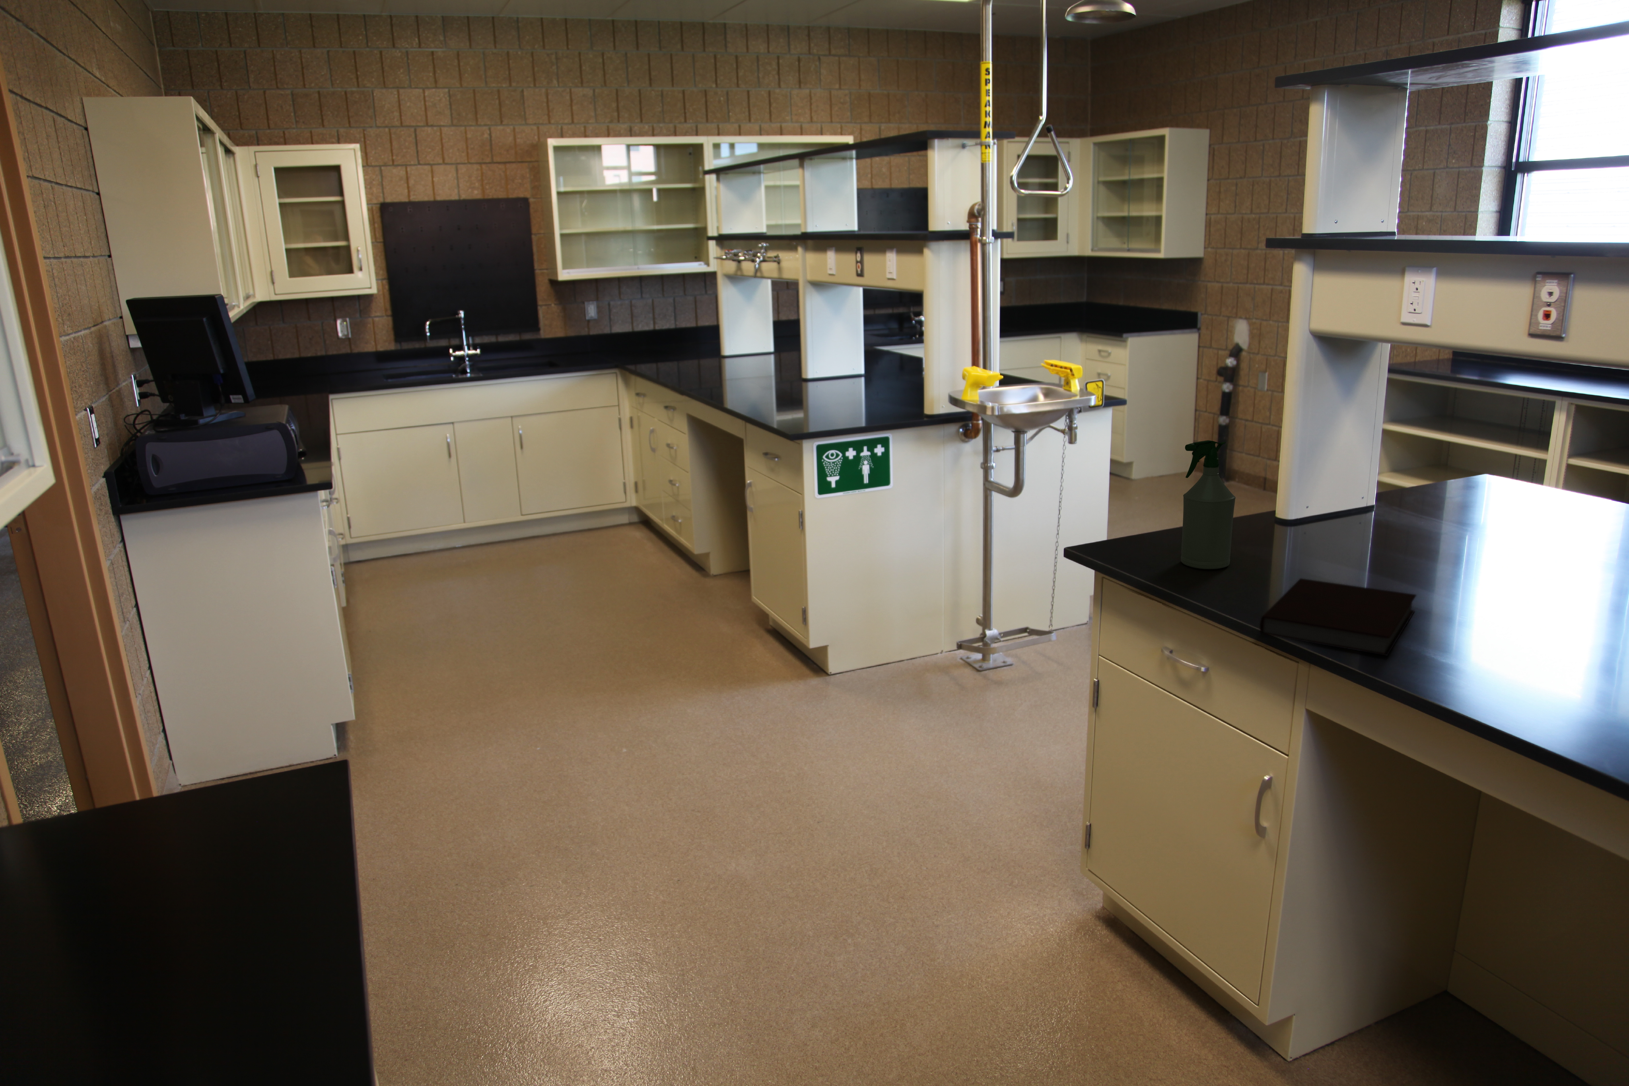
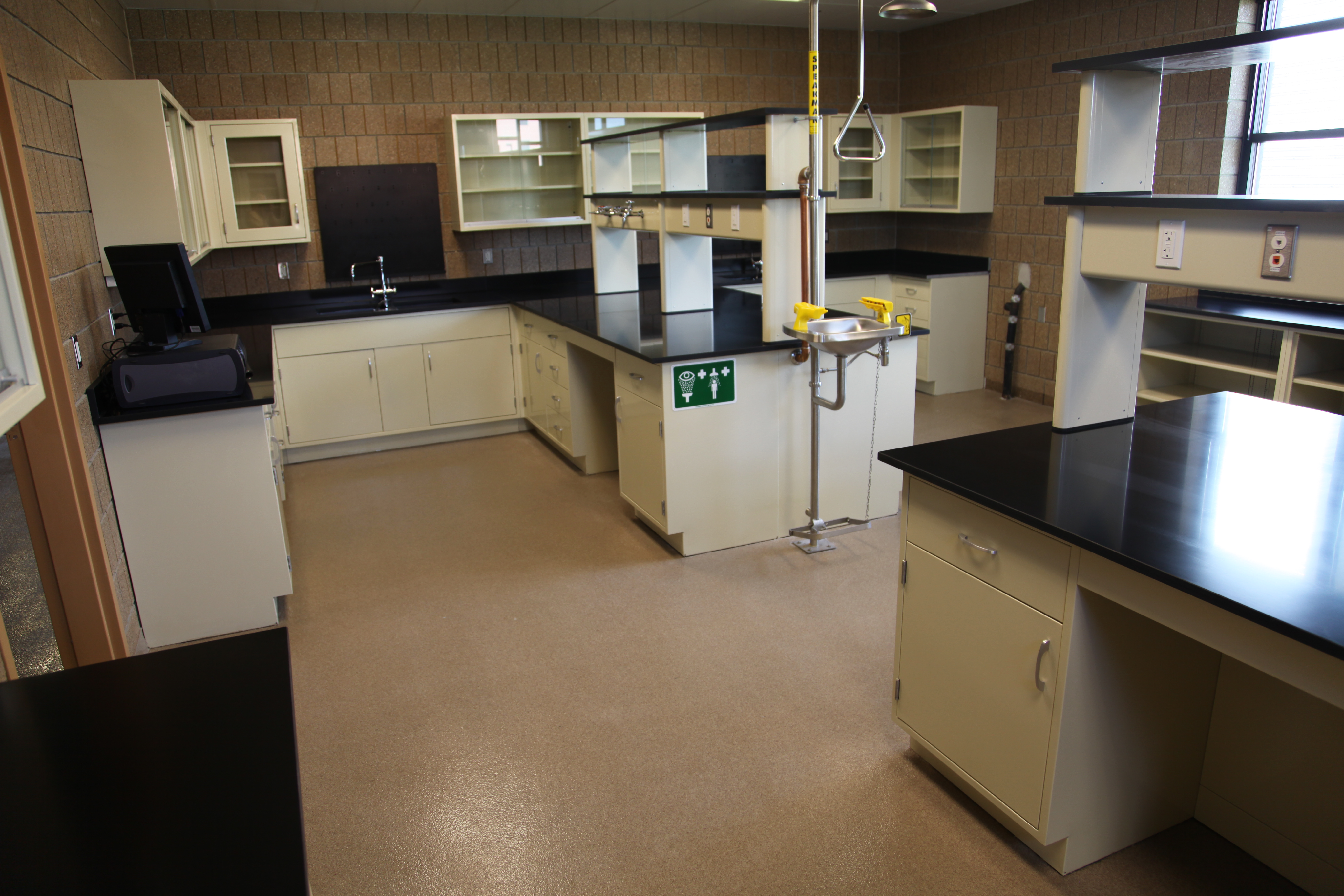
- notebook (1339, 613)
- spray bottle (1208, 502)
